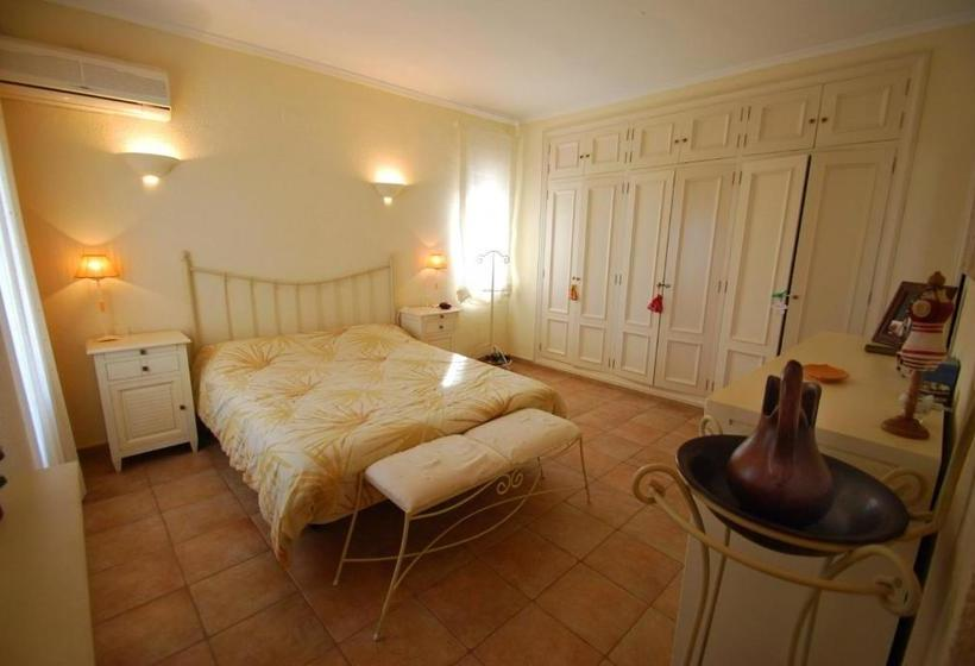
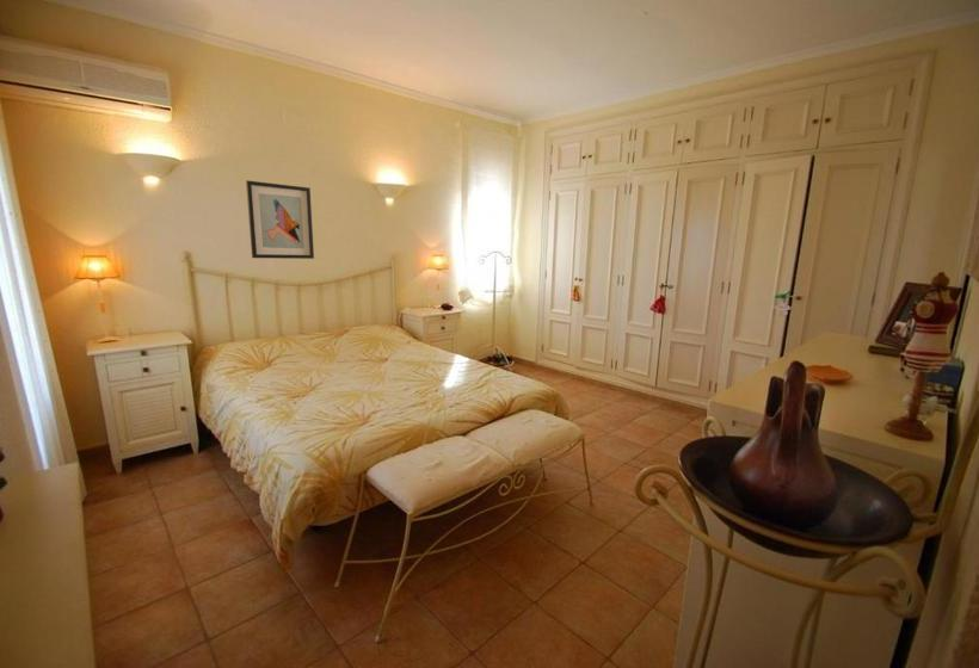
+ wall art (282, 222)
